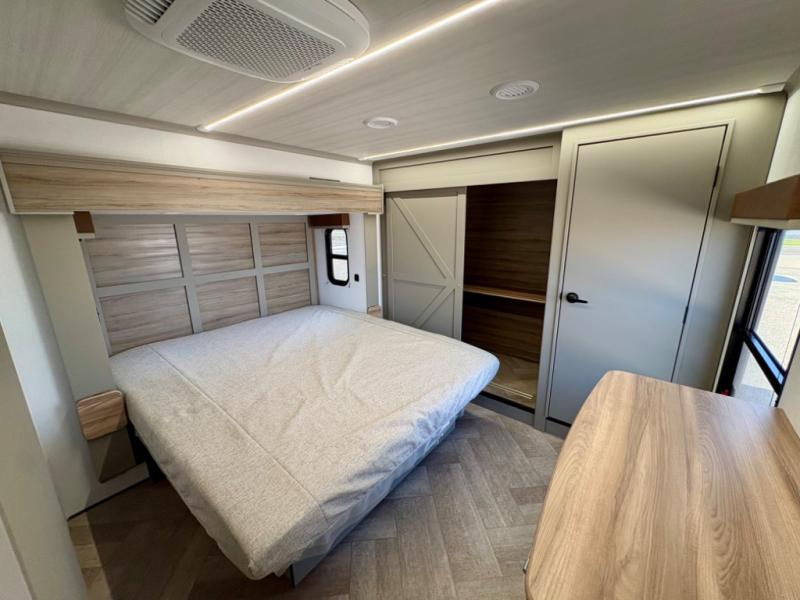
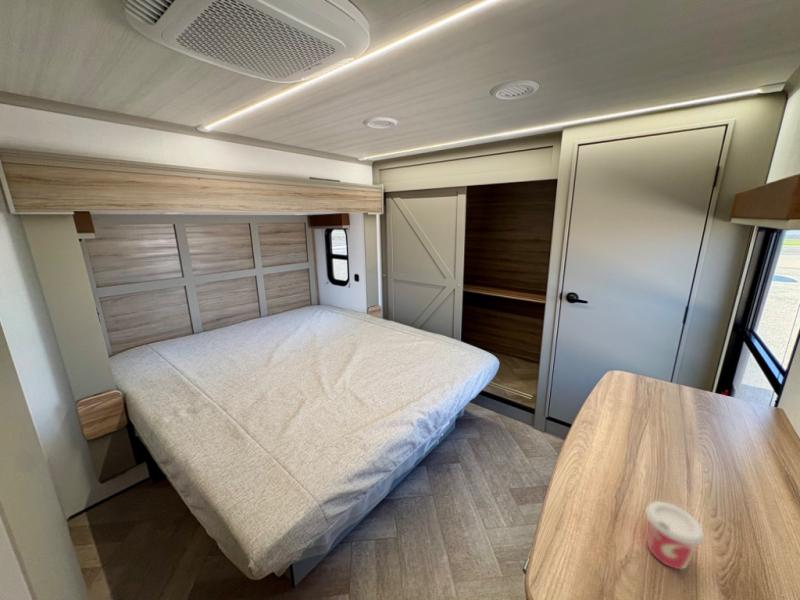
+ cup (670, 536)
